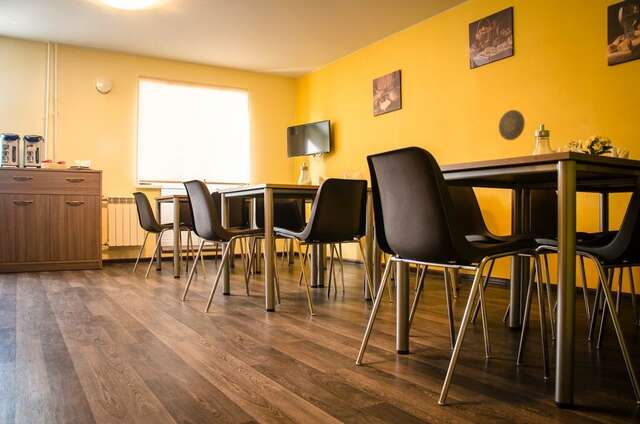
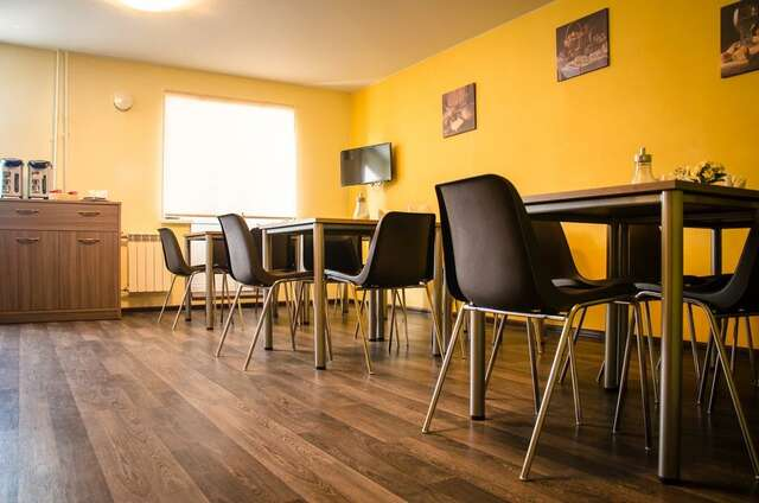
- decorative plate (510, 125)
